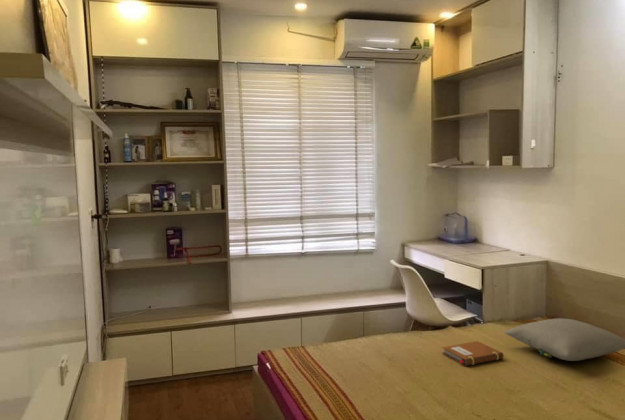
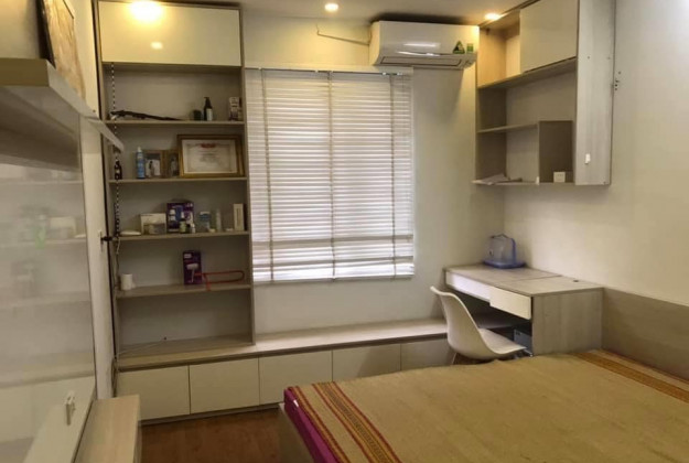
- pillow (565, 337)
- notebook (471, 353)
